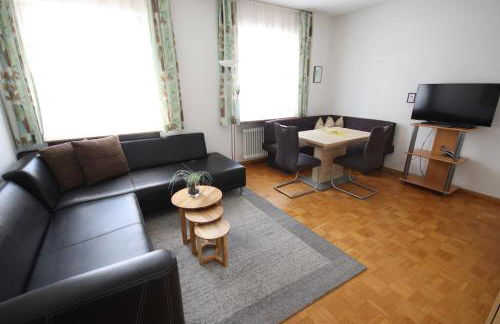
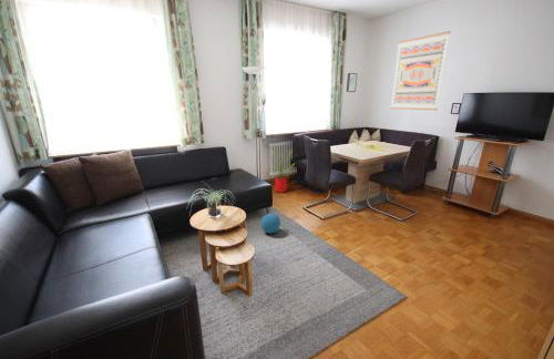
+ wall art (417, 74)
+ ball (270, 223)
+ house plant (279, 168)
